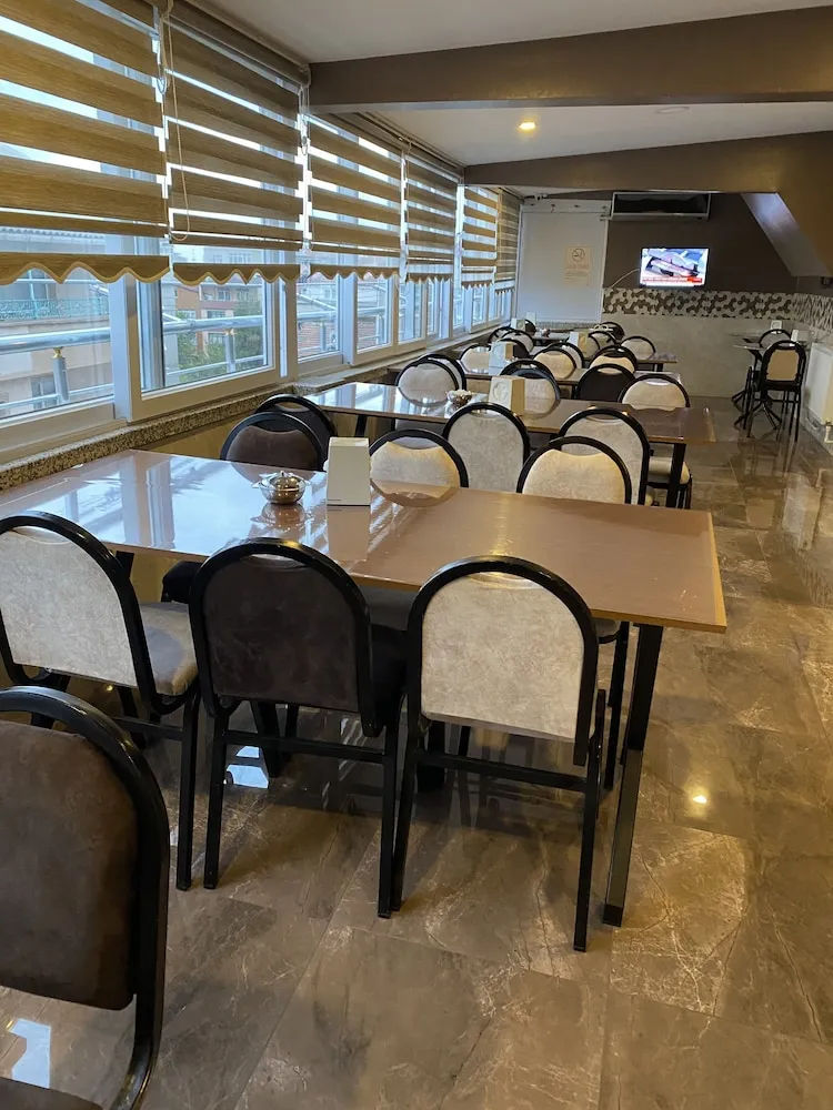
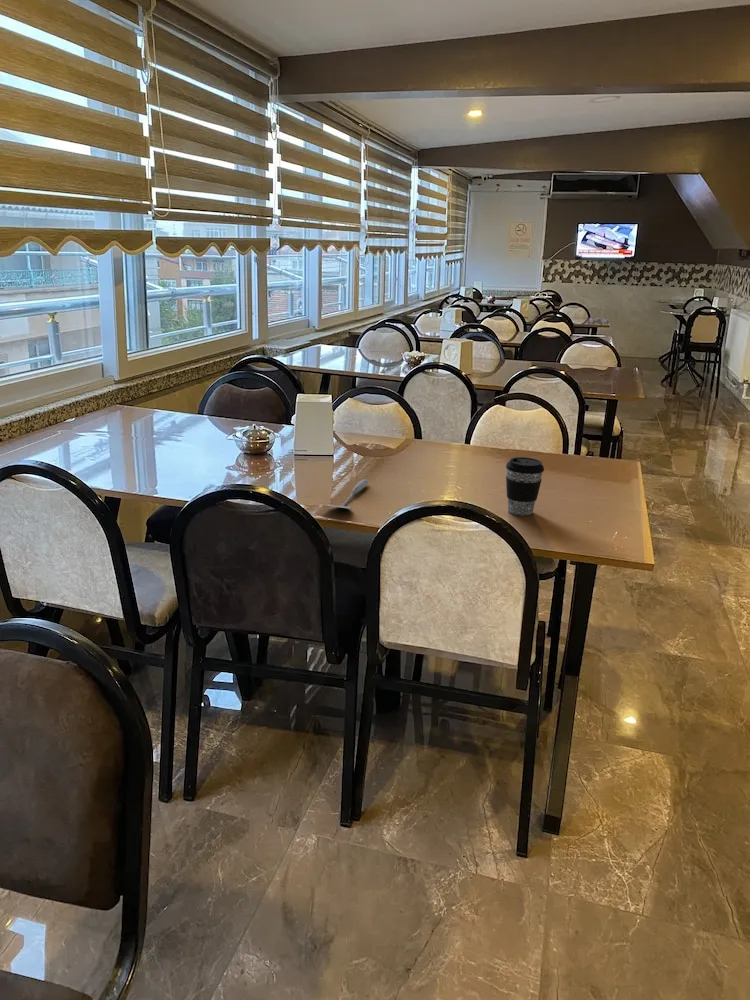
+ spatula (352, 494)
+ coffee cup (523, 486)
